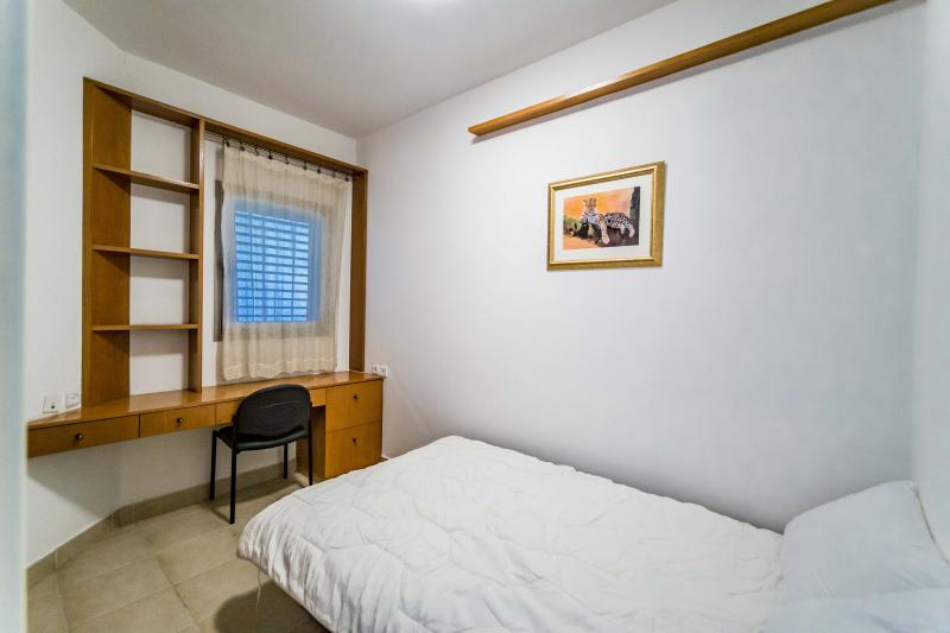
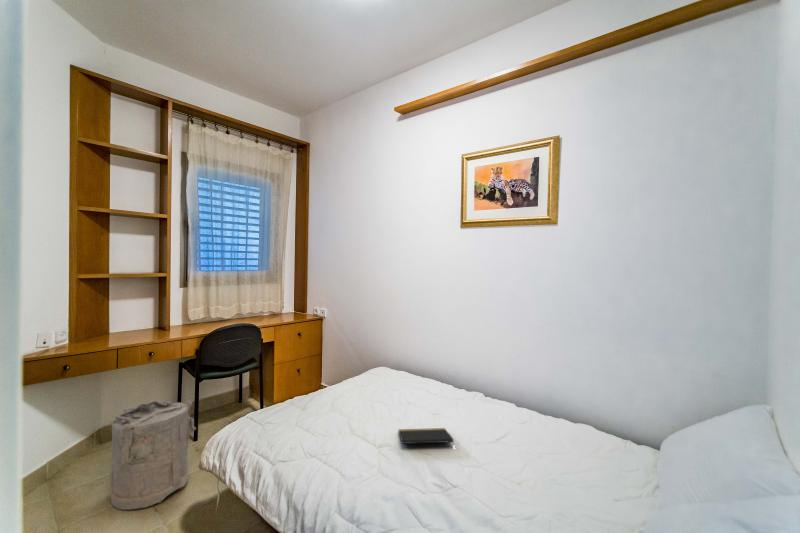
+ laundry hamper (156, 446)
+ notepad (424, 435)
